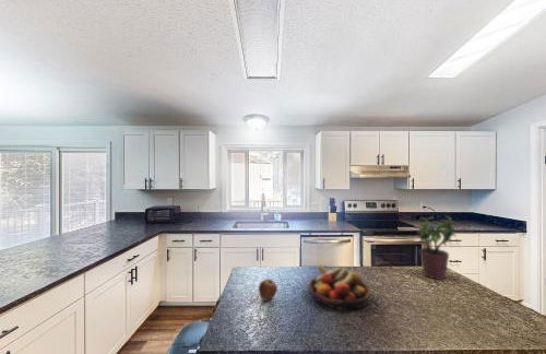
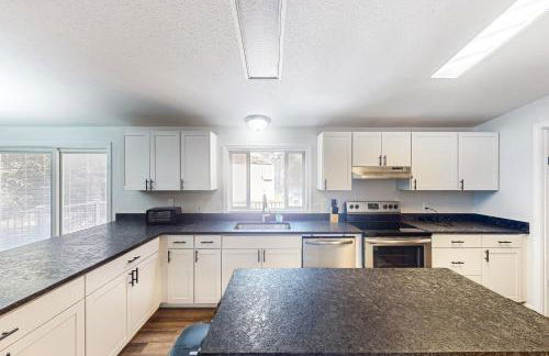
- potted plant (436, 246)
- fruit bowl (337, 283)
- apple (268, 288)
